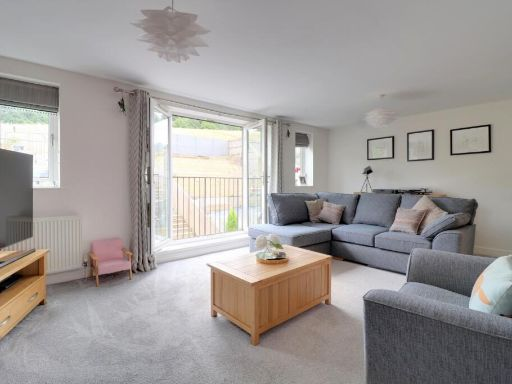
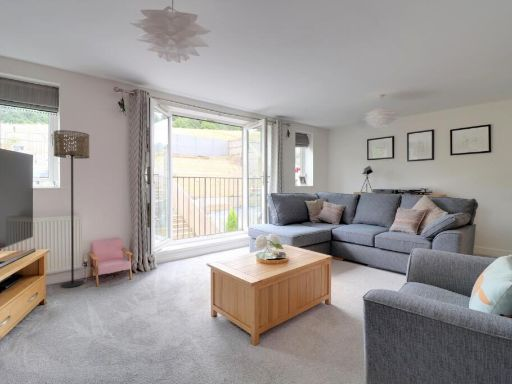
+ floor lamp (72, 209)
